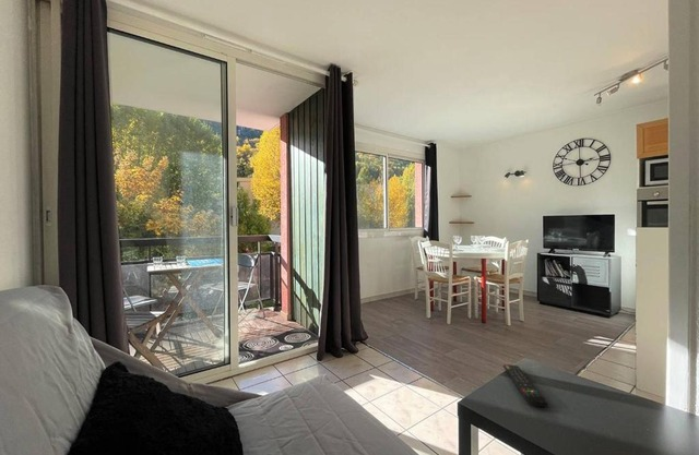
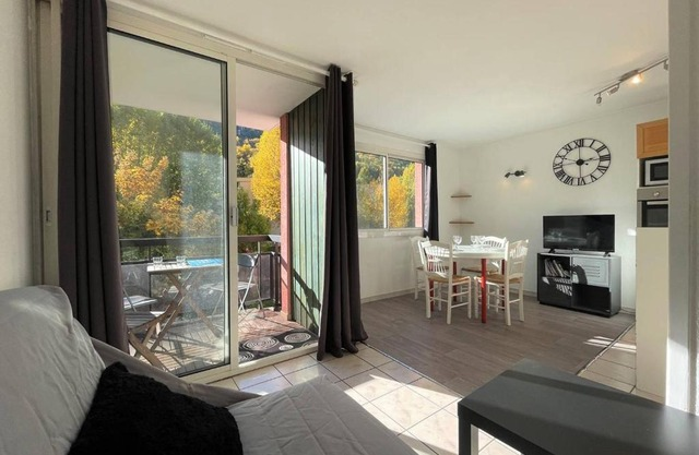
- remote control (522, 383)
